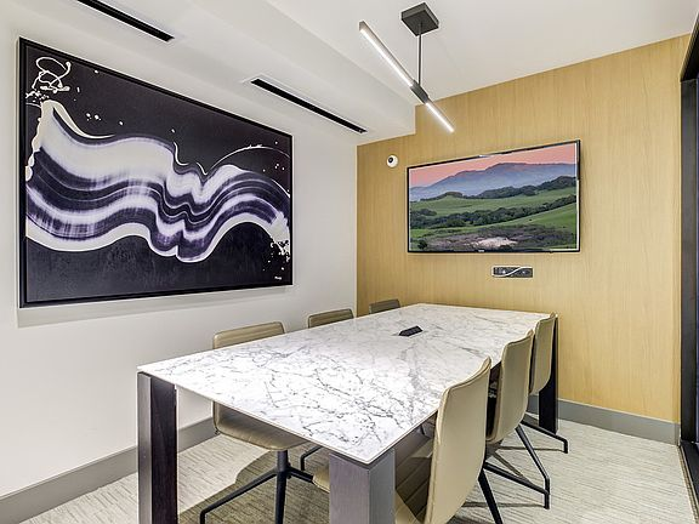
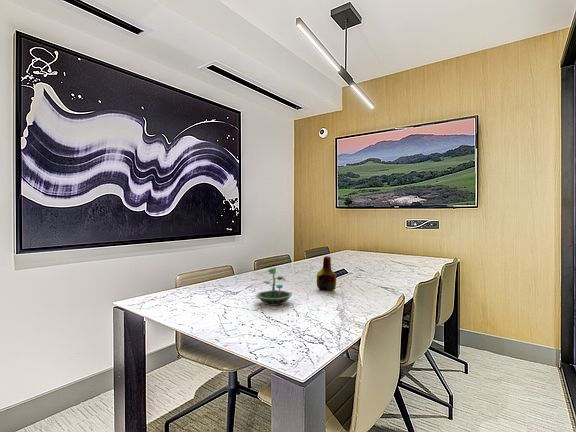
+ terrarium (274, 274)
+ bottle (326, 273)
